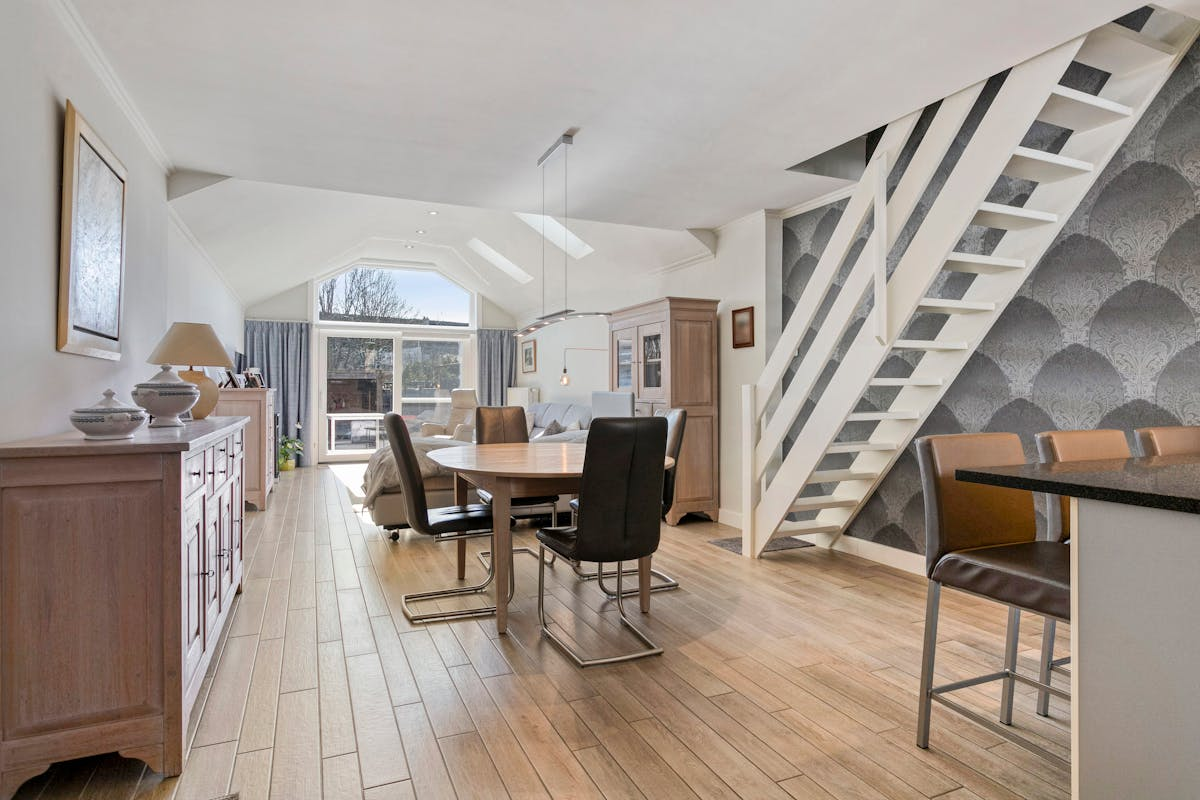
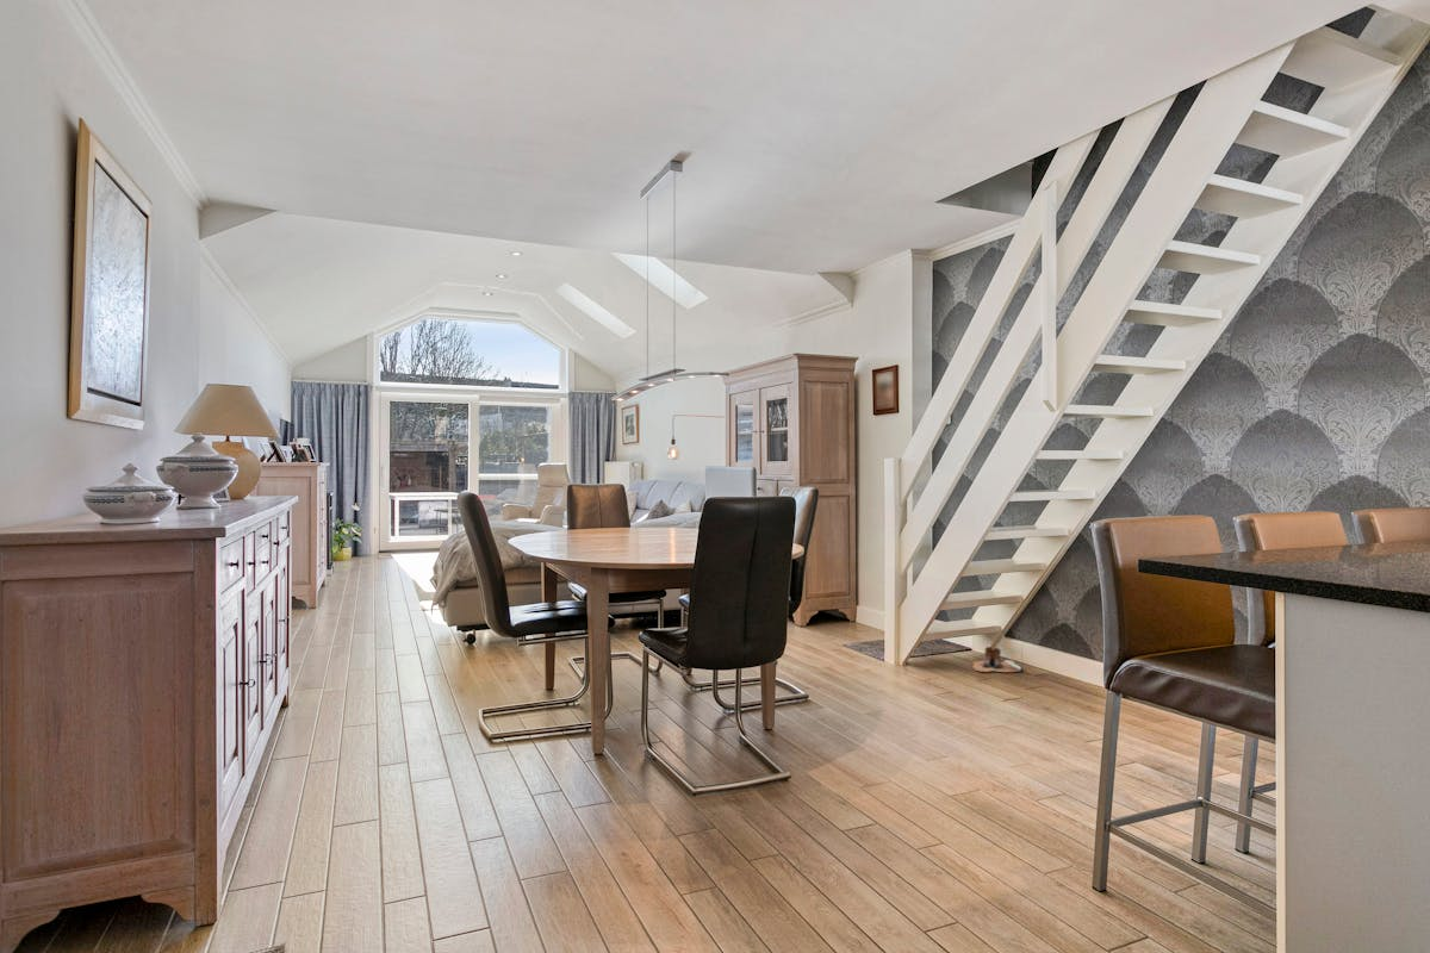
+ boots (994, 658)
